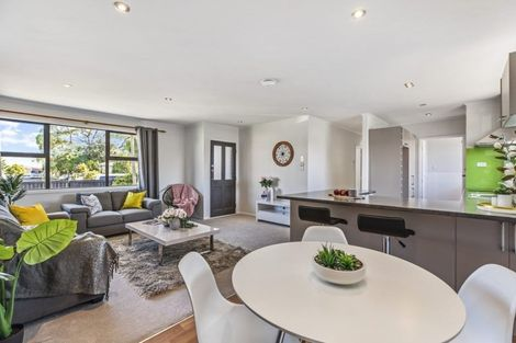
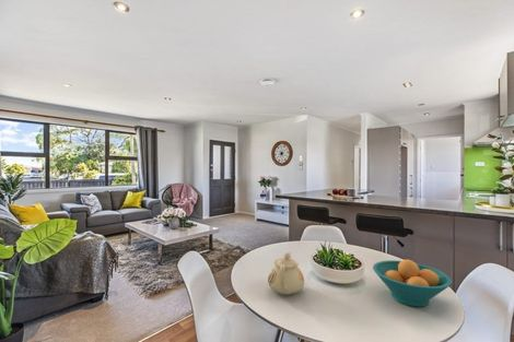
+ teapot (285, 271)
+ fruit bowl (409, 279)
